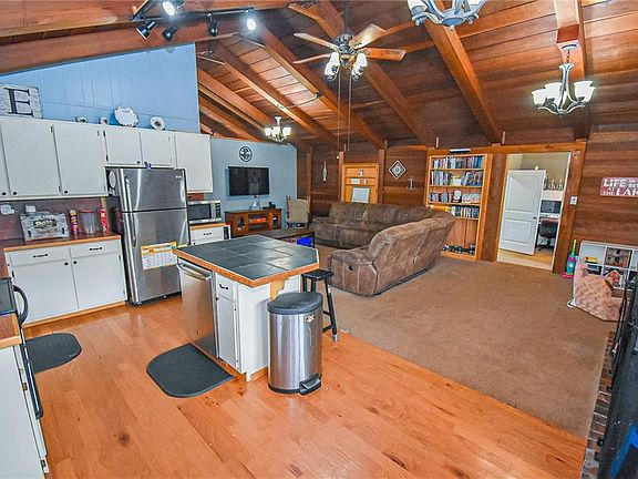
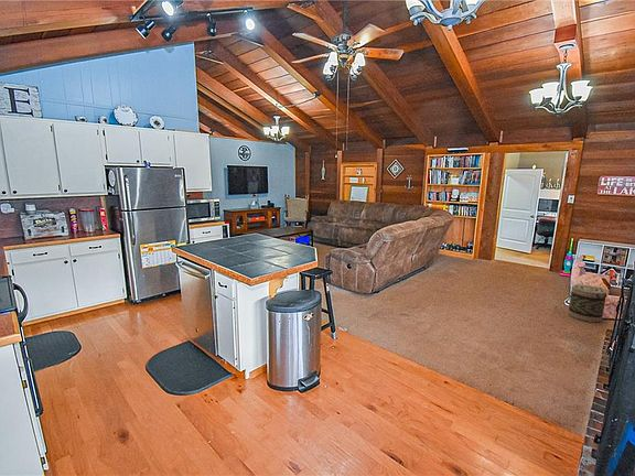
+ basket (588, 301)
